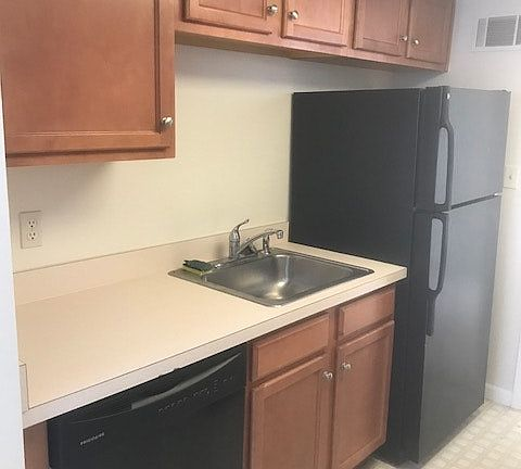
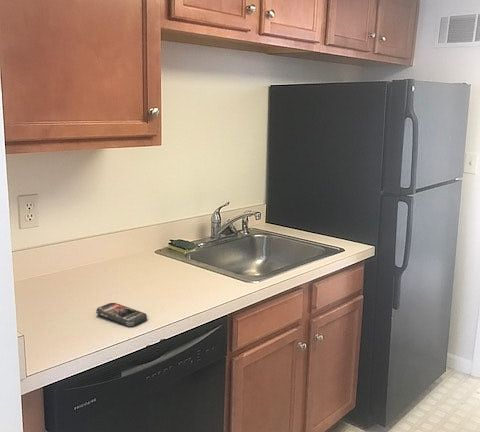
+ smartphone (121, 313)
